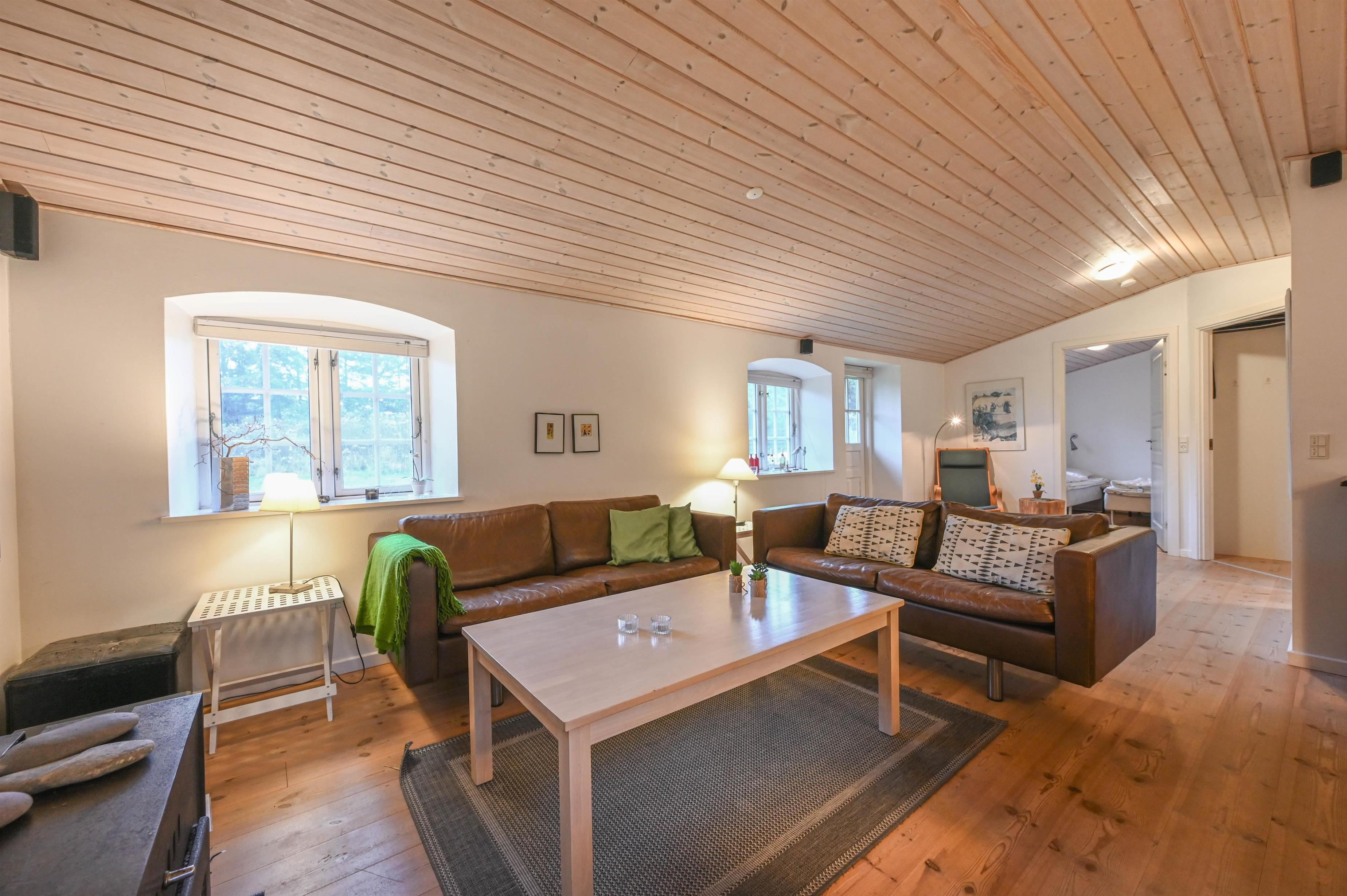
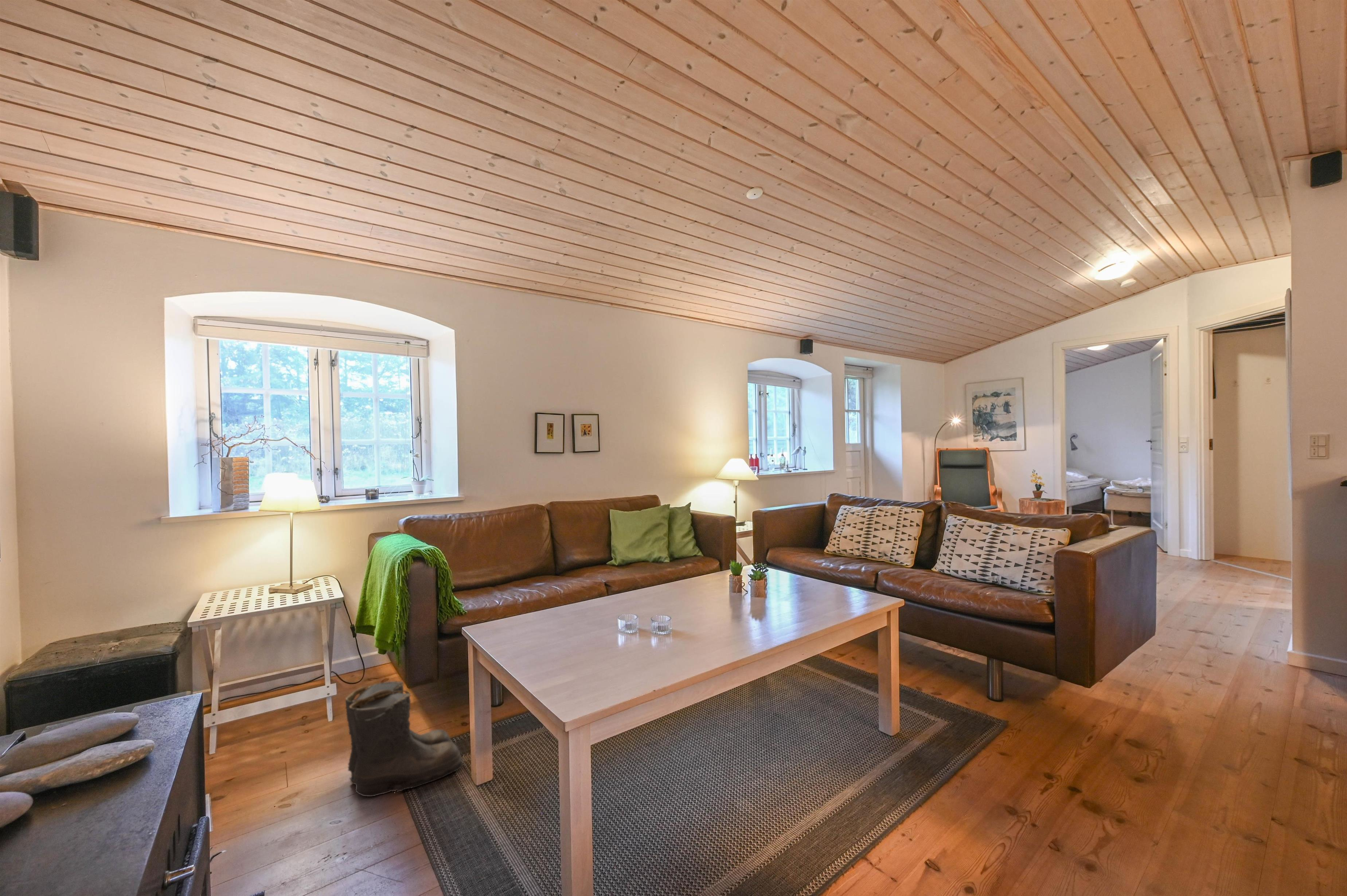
+ boots (406, 729)
